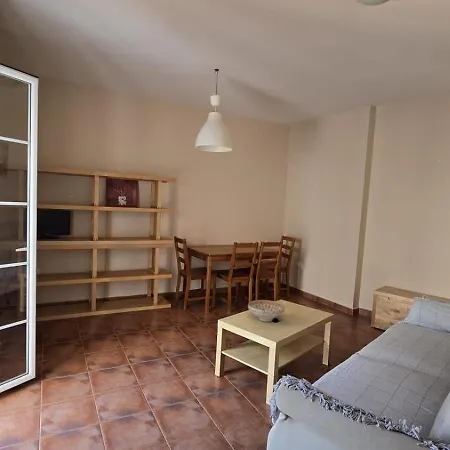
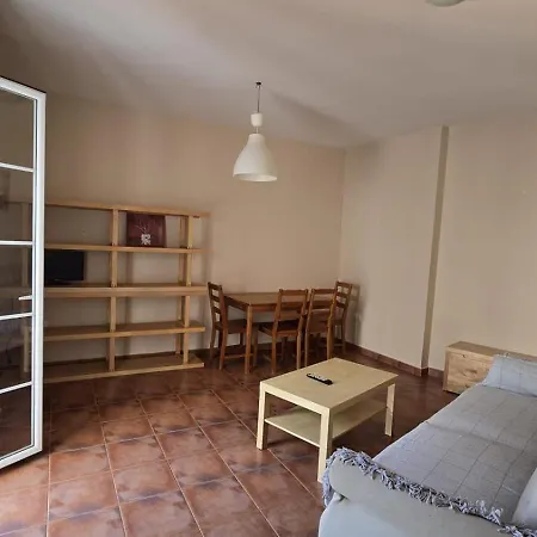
- decorative bowl (265, 312)
